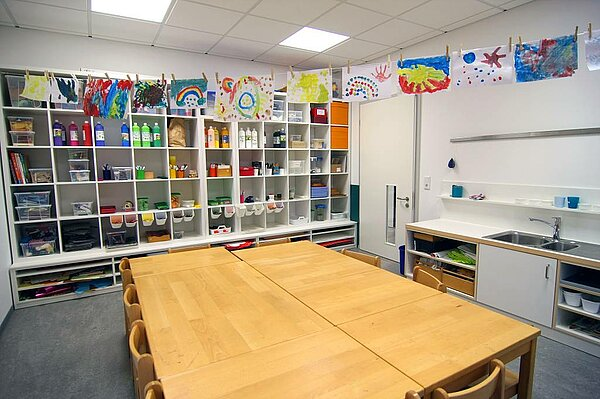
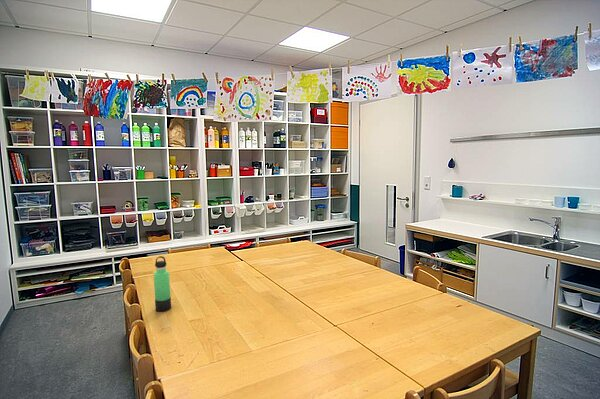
+ thermos bottle (161, 282)
